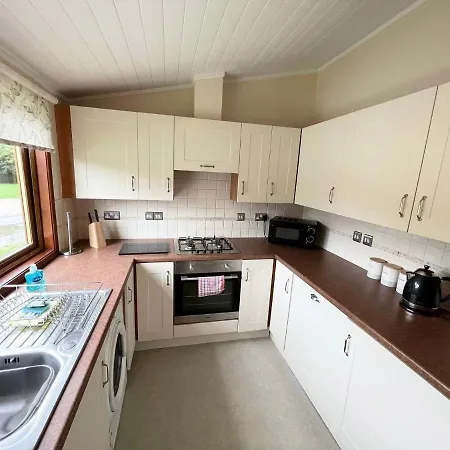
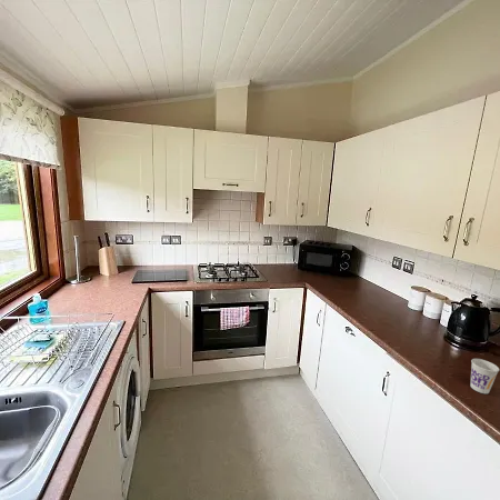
+ cup (482, 377)
